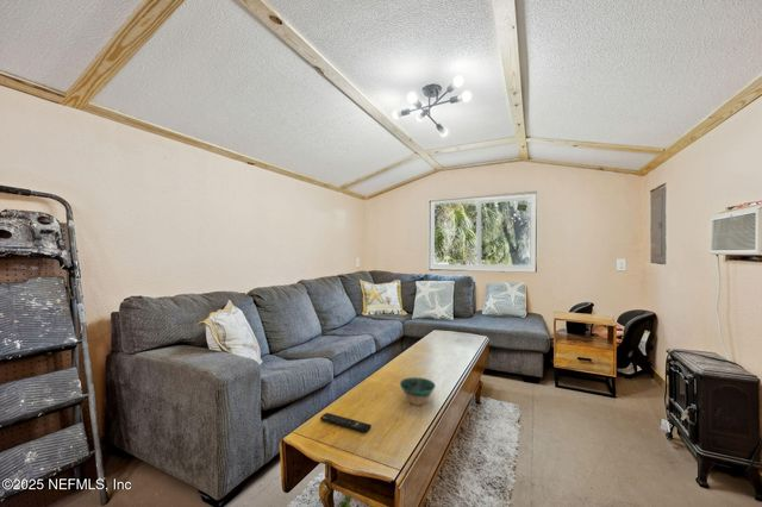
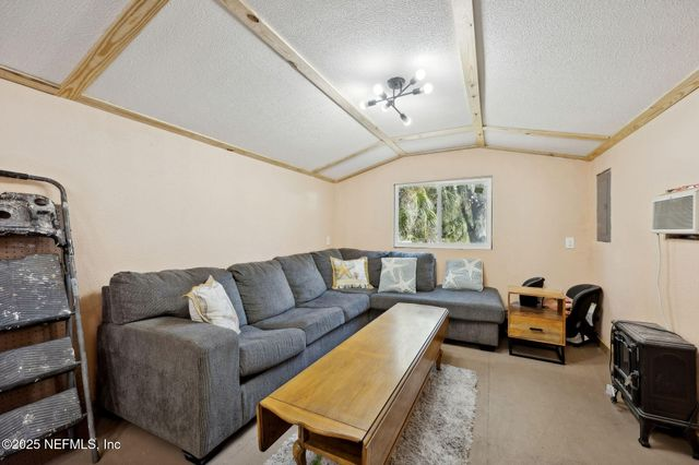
- remote control (344, 422)
- bowl (417, 392)
